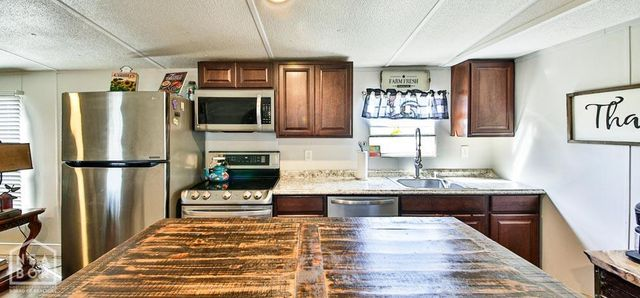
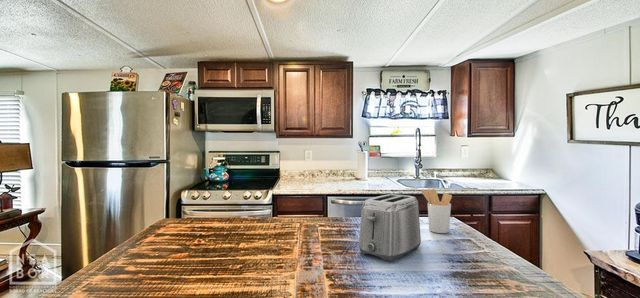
+ toaster (392, 223)
+ utensil holder (435, 209)
